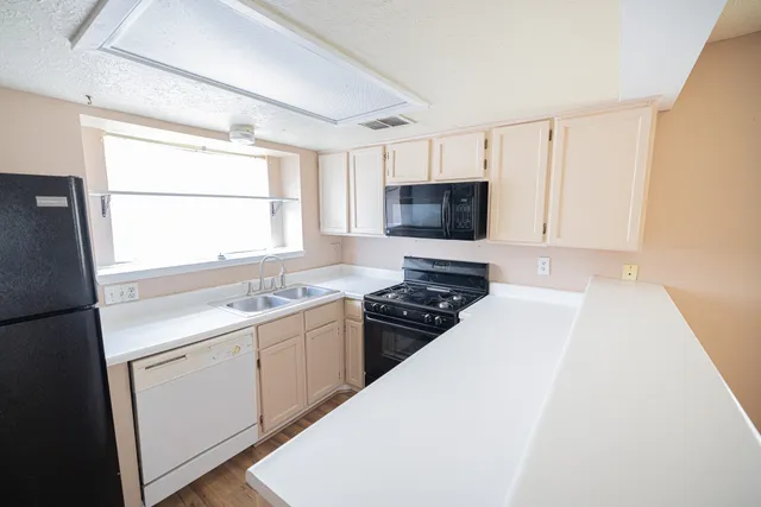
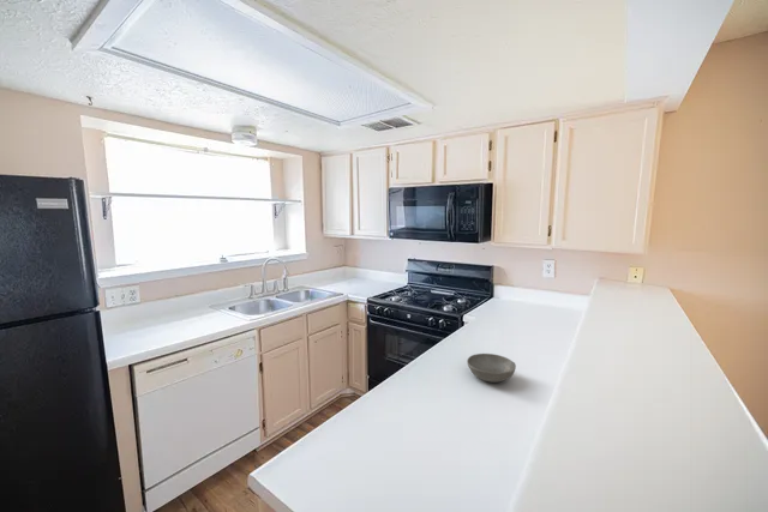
+ soup bowl (490, 369)
